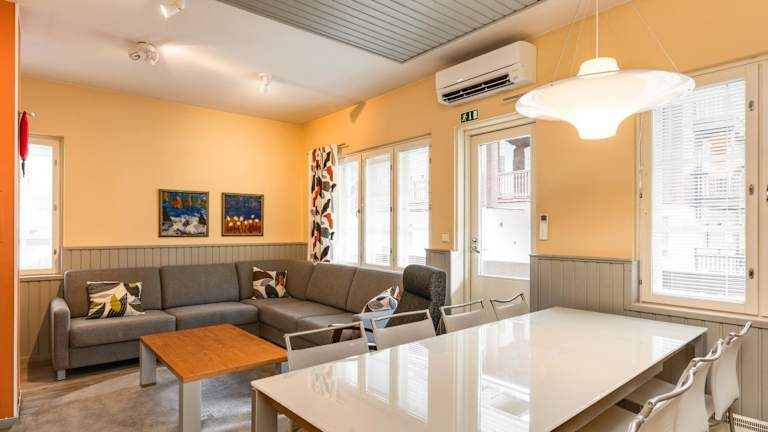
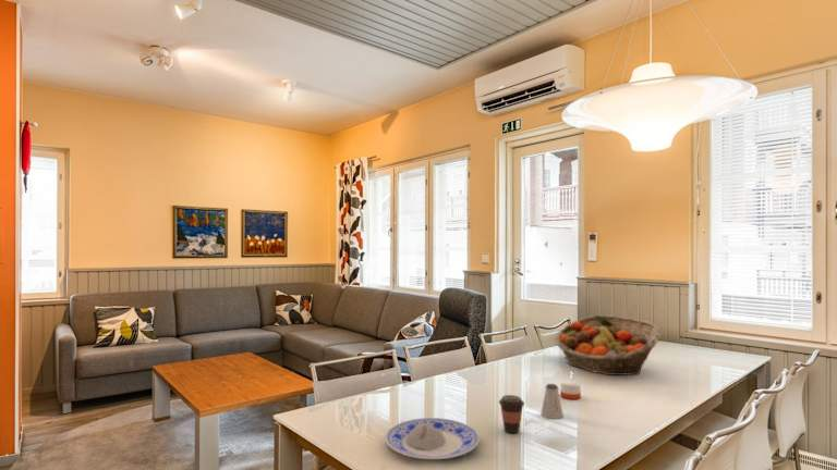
+ fruit basket (605, 343)
+ candle (570, 383)
+ saltshaker (551, 399)
+ coffee cup (511, 413)
+ plate (432, 435)
